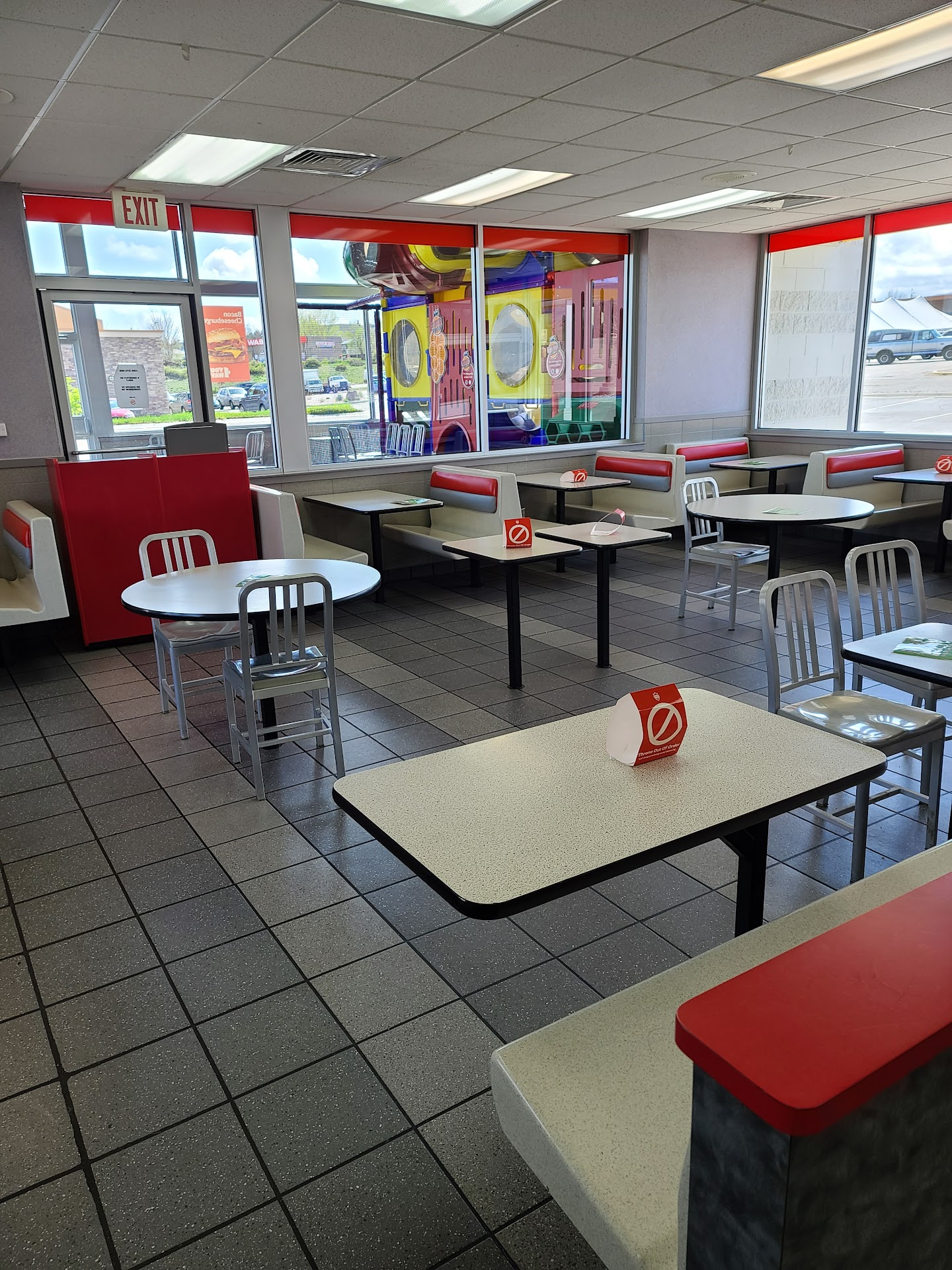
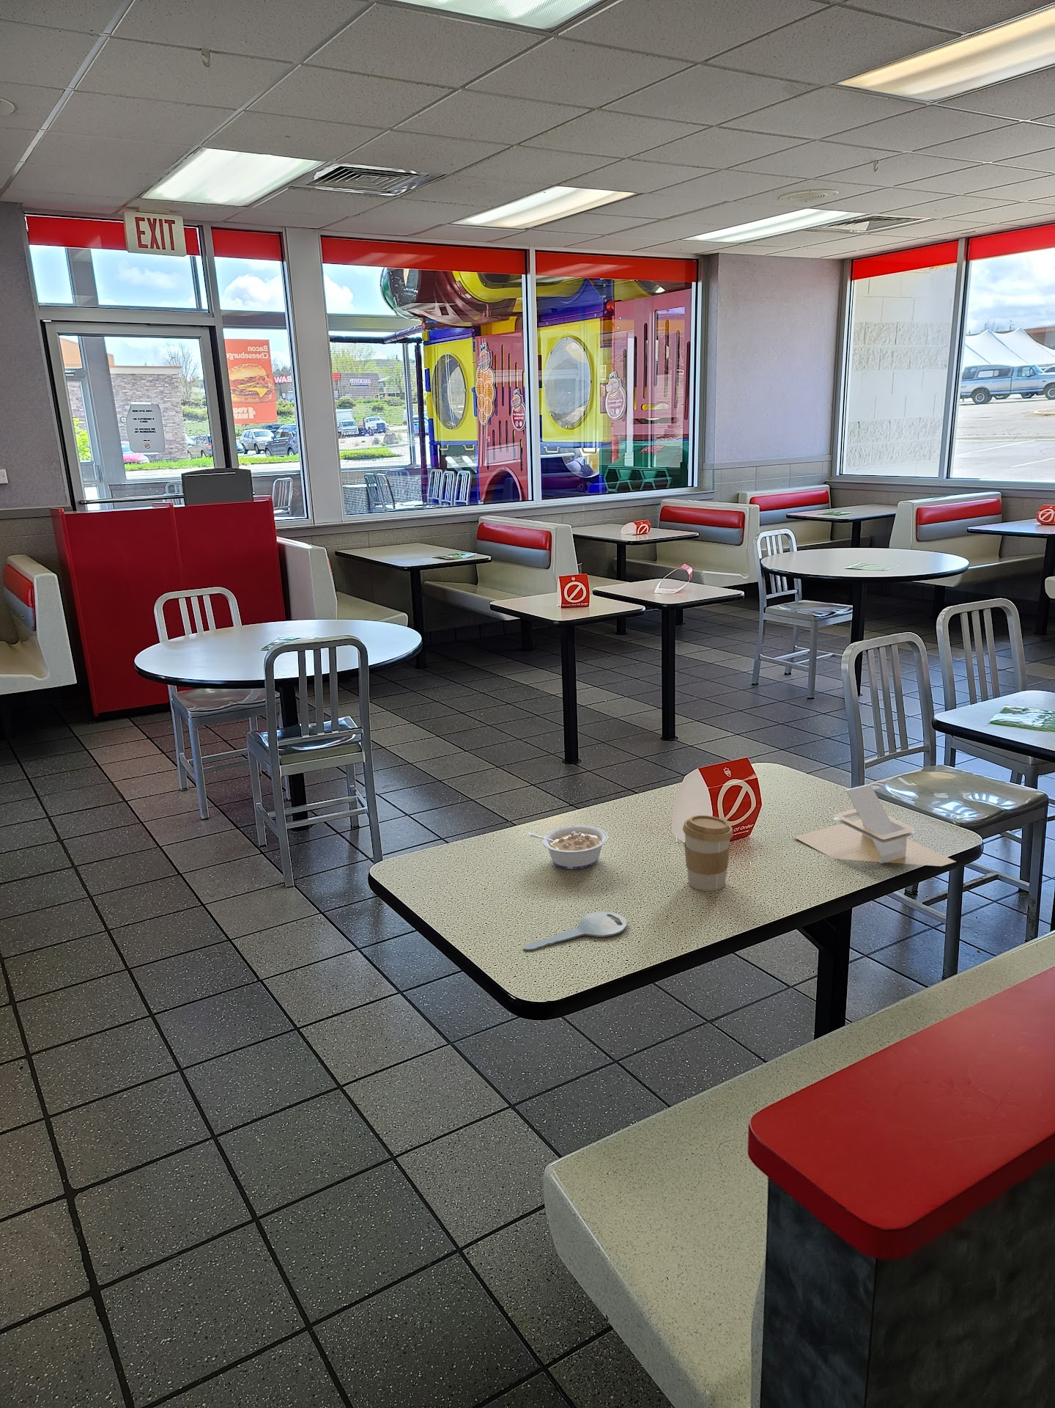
+ coffee cup (707, 850)
+ napkin holder (873, 822)
+ key (574, 932)
+ legume (573, 847)
